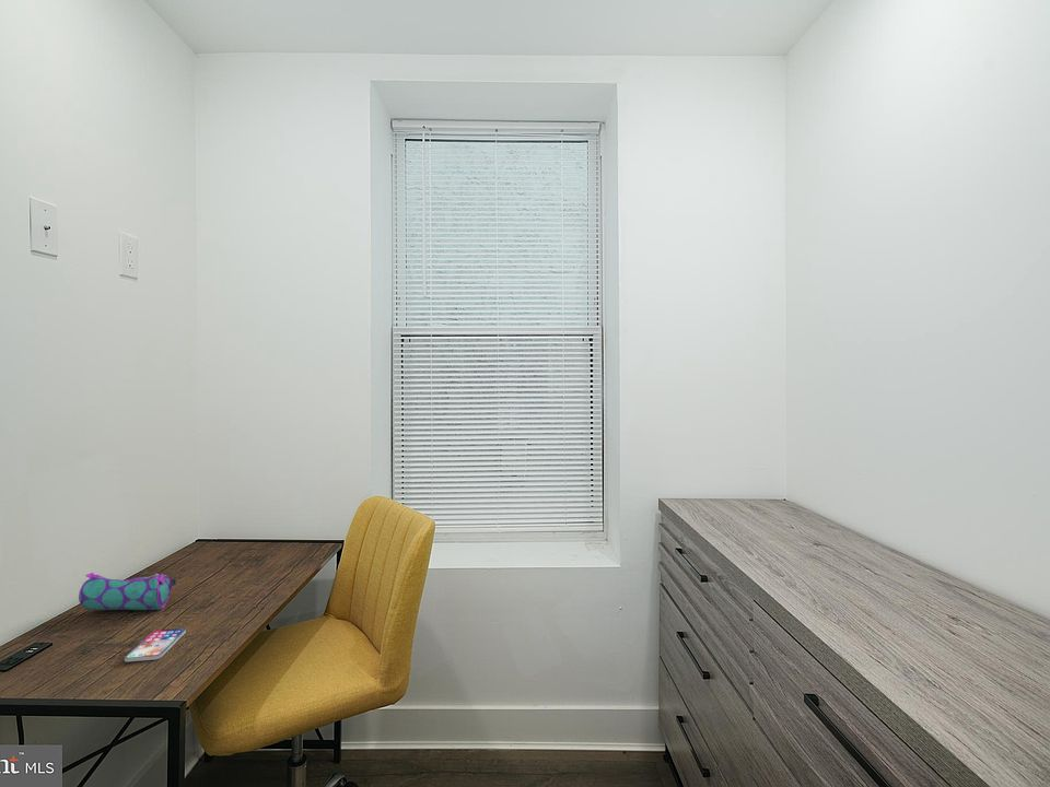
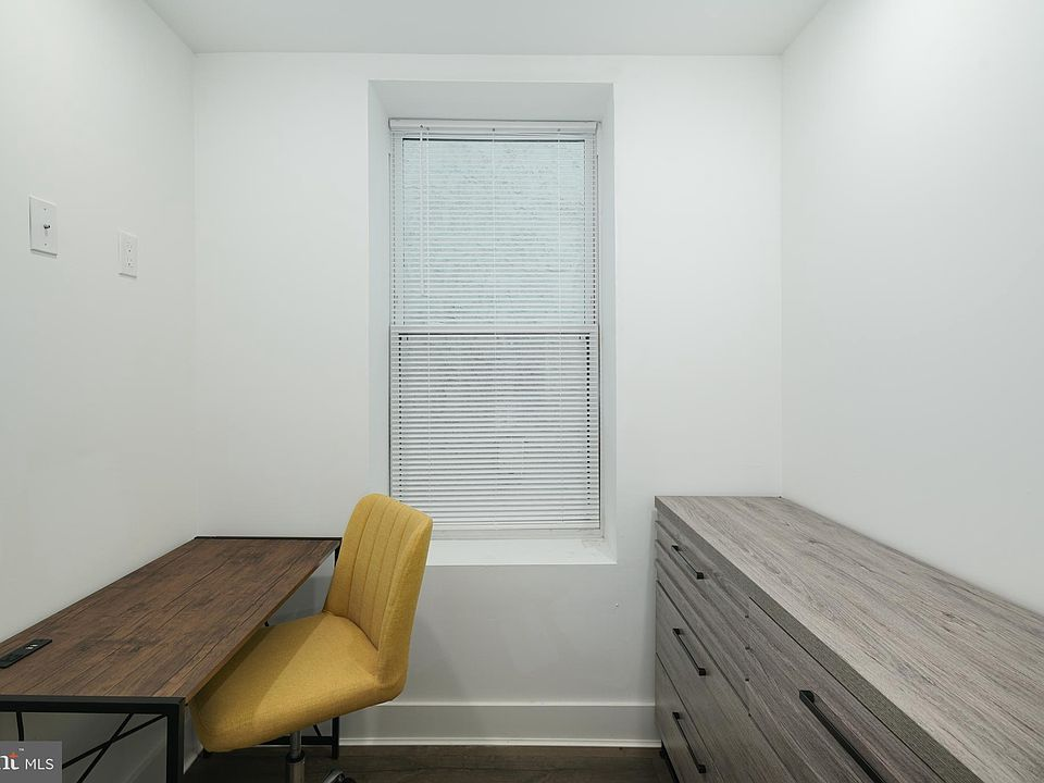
- pencil case (127, 590)
- smartphone (156, 644)
